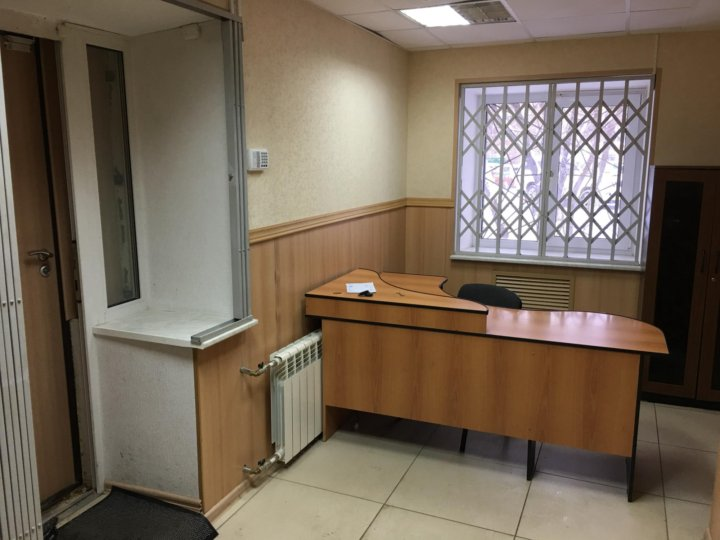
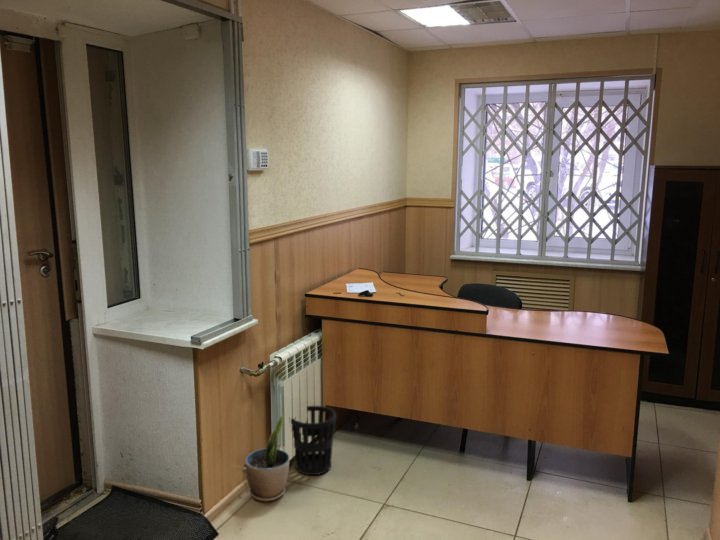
+ potted plant (267, 456)
+ wastebasket (313, 440)
